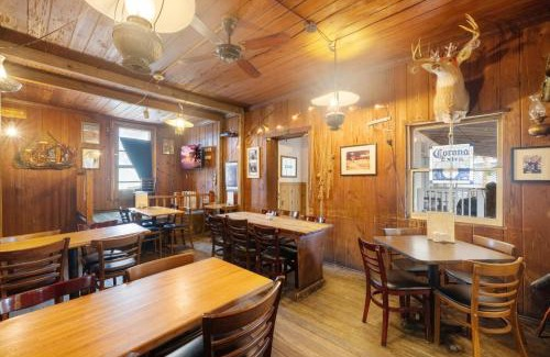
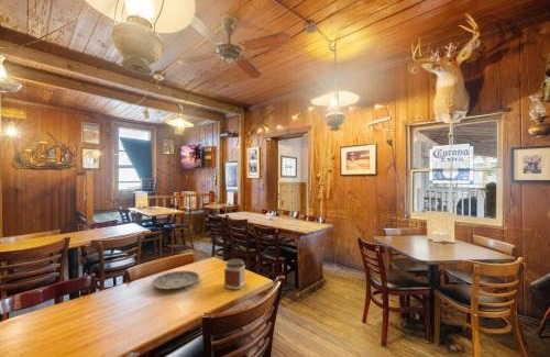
+ jar (234, 272)
+ plate (176, 280)
